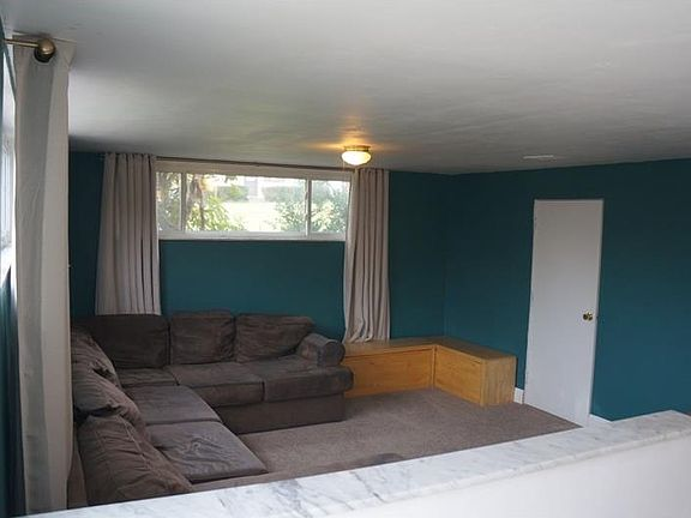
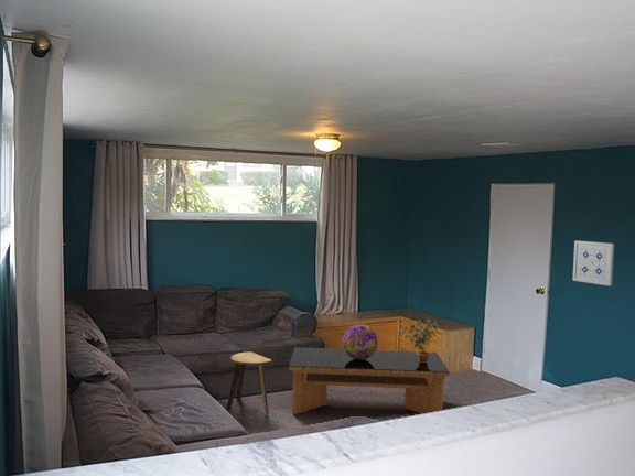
+ decorative globe (359, 342)
+ stool (243, 379)
+ potted plant (423, 338)
+ wall art (592, 262)
+ coffee table (366, 382)
